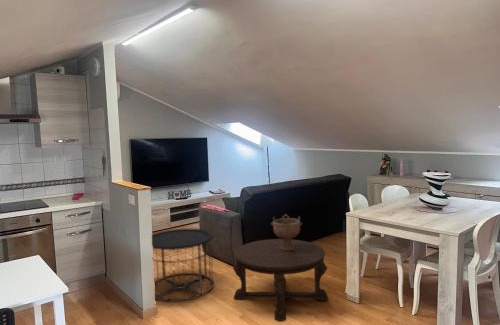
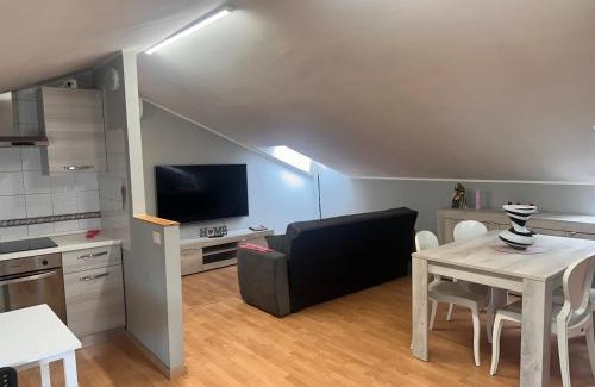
- decorative bowl (286, 232)
- side table (180, 261)
- coffee table (279, 274)
